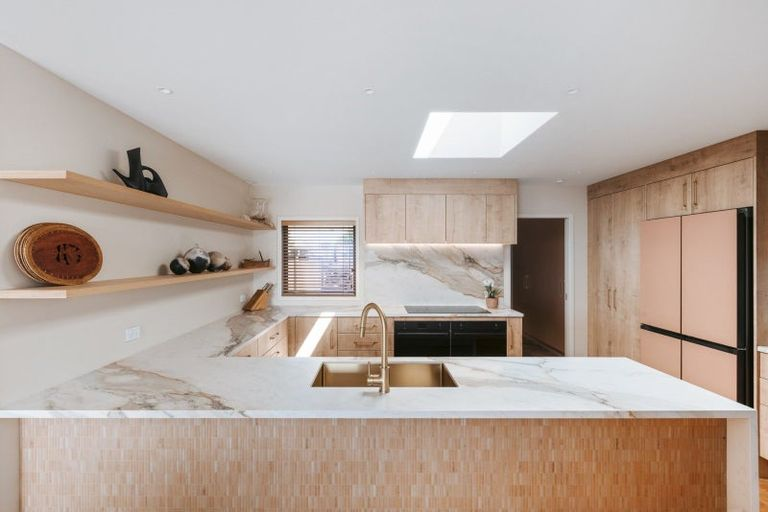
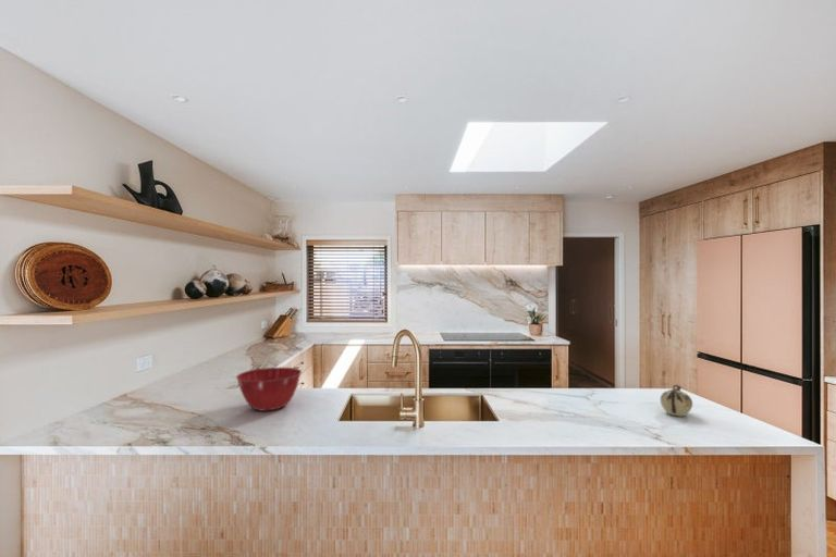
+ teapot (676, 398)
+ mixing bowl (269, 389)
